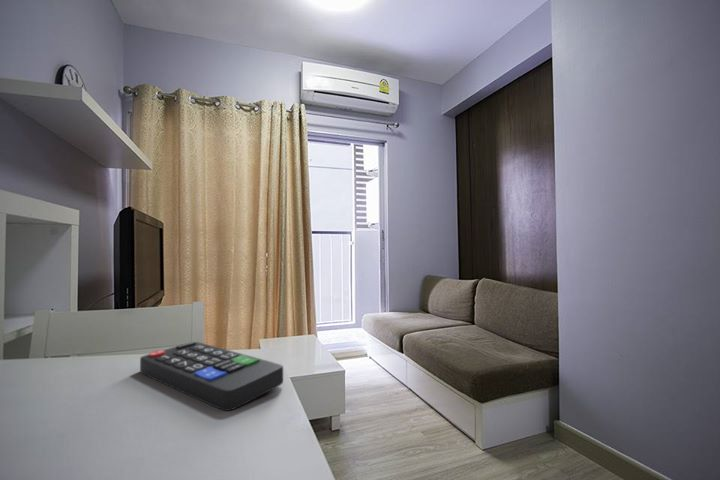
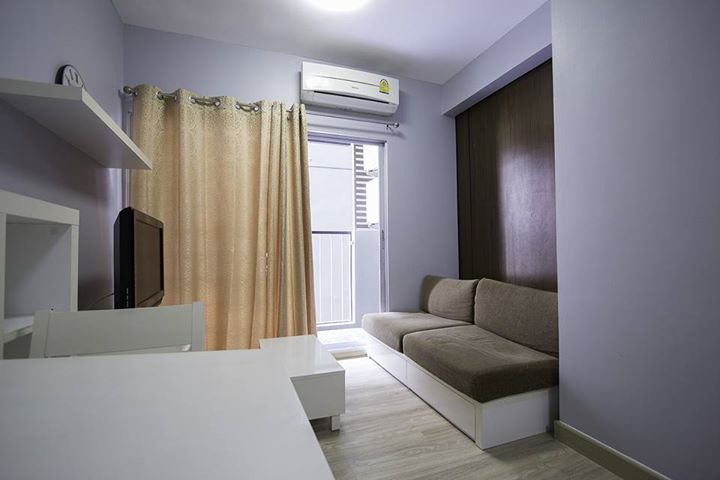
- remote control (208, 368)
